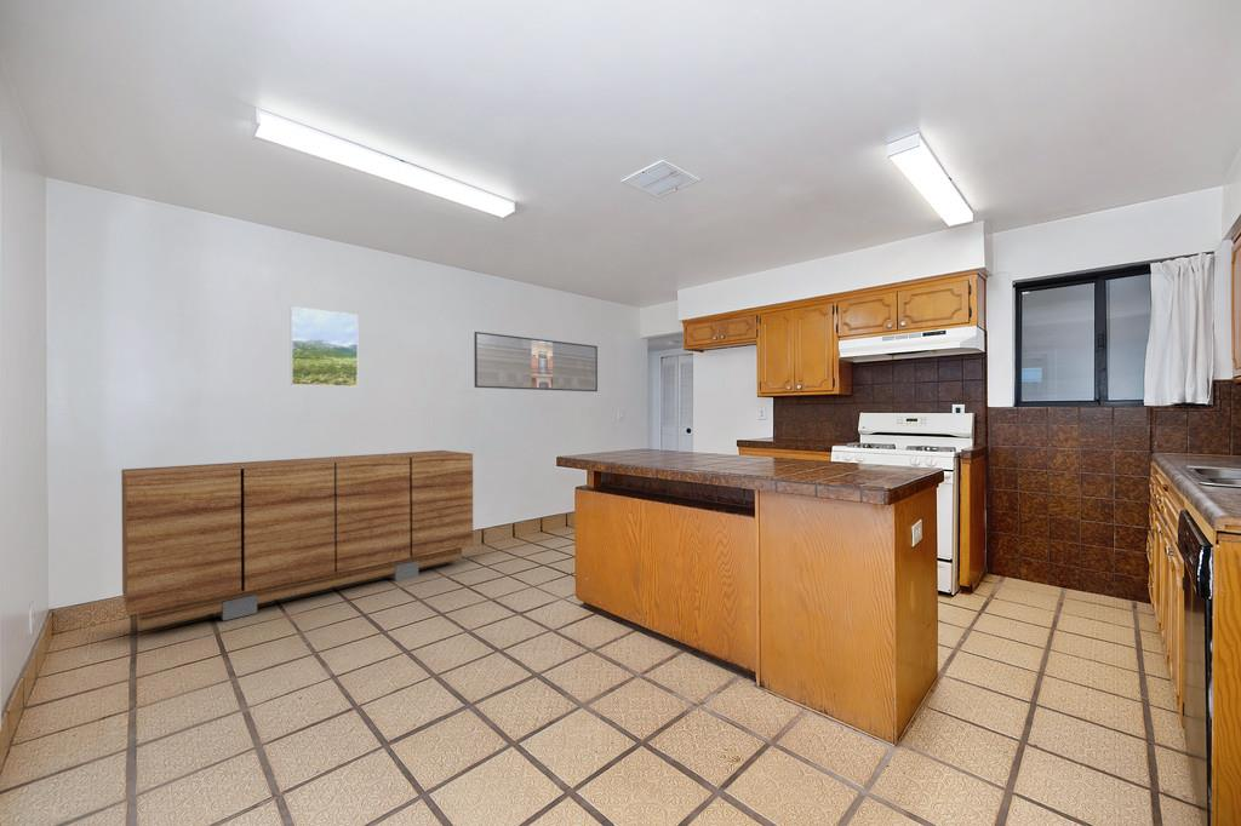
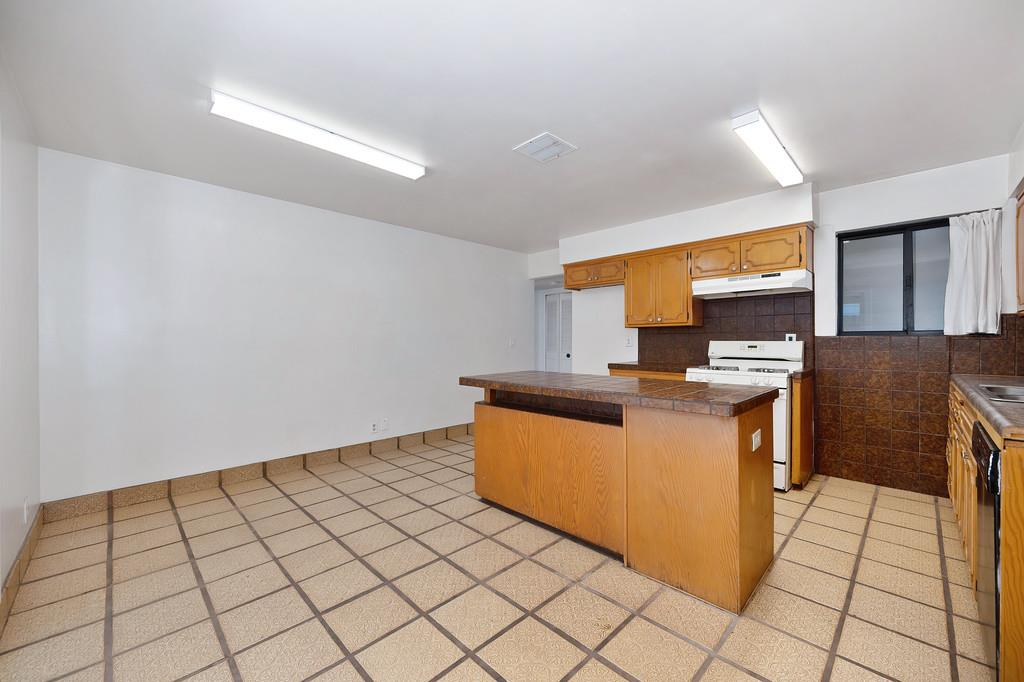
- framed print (325, 348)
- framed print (542, 365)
- sideboard (324, 524)
